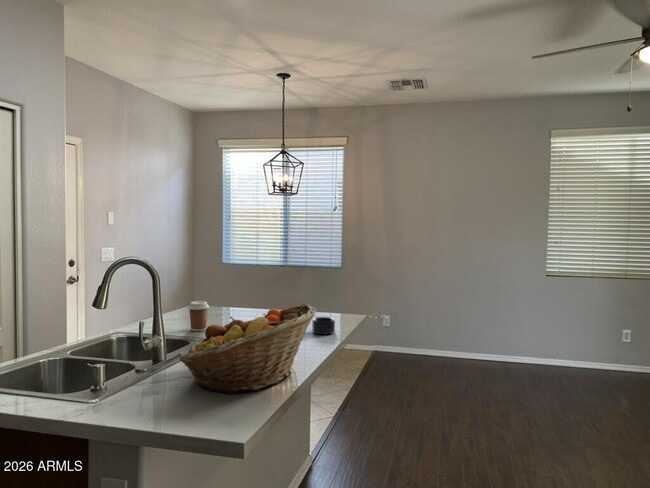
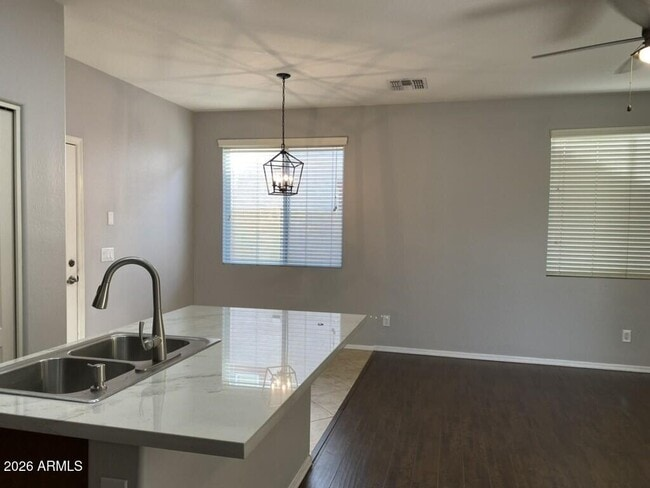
- fruit basket (251, 341)
- mug (323, 325)
- coffee cup (198, 315)
